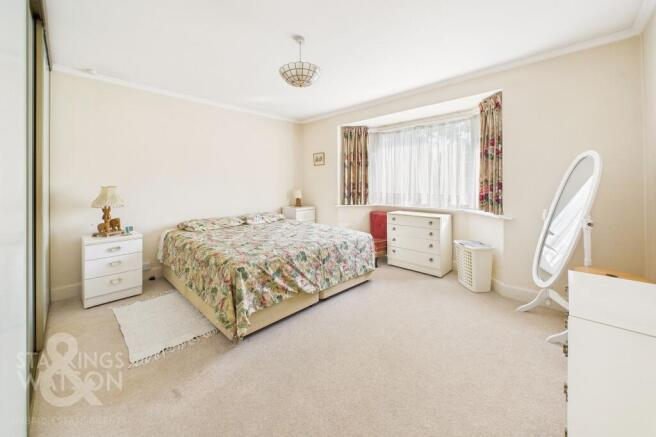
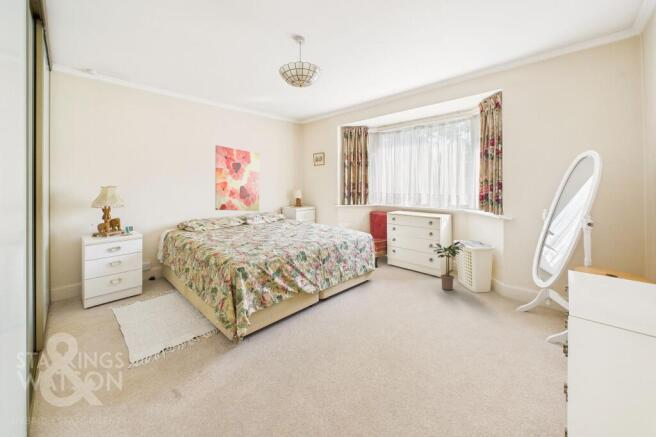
+ wall art (238, 180)
+ potted plant (448, 264)
